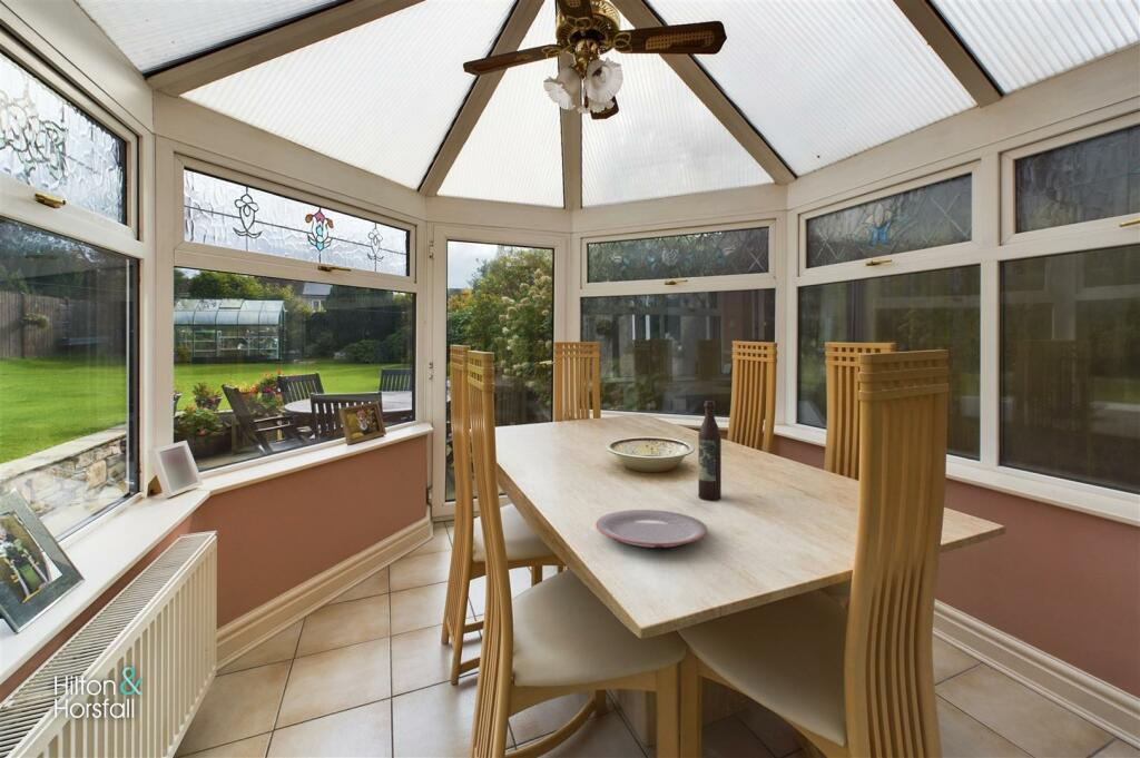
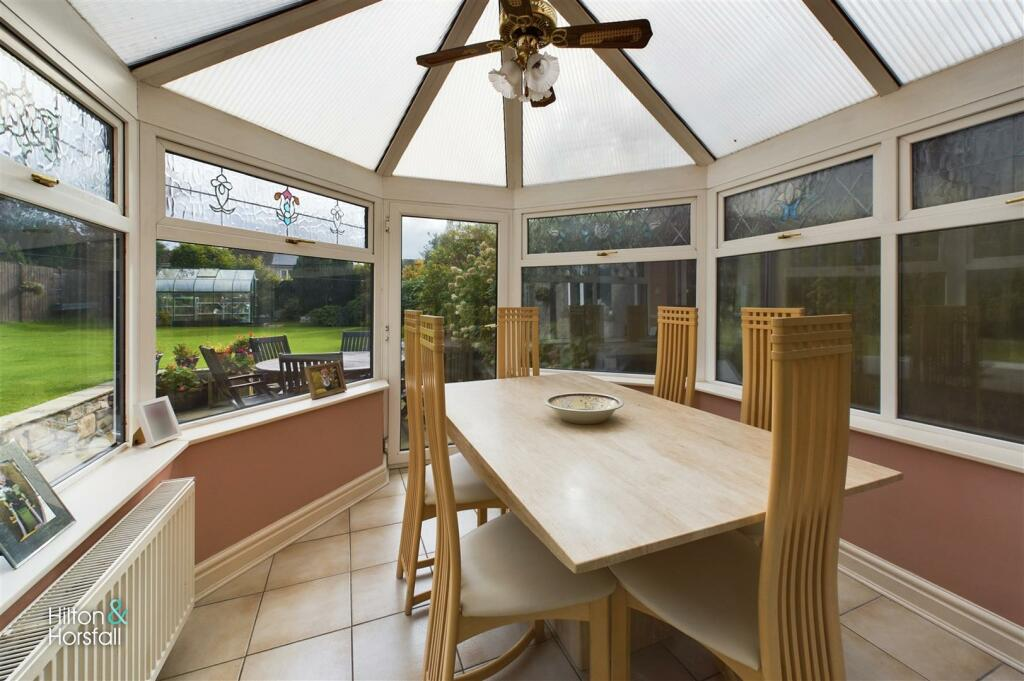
- plate (650, 529)
- wine bottle (709, 449)
